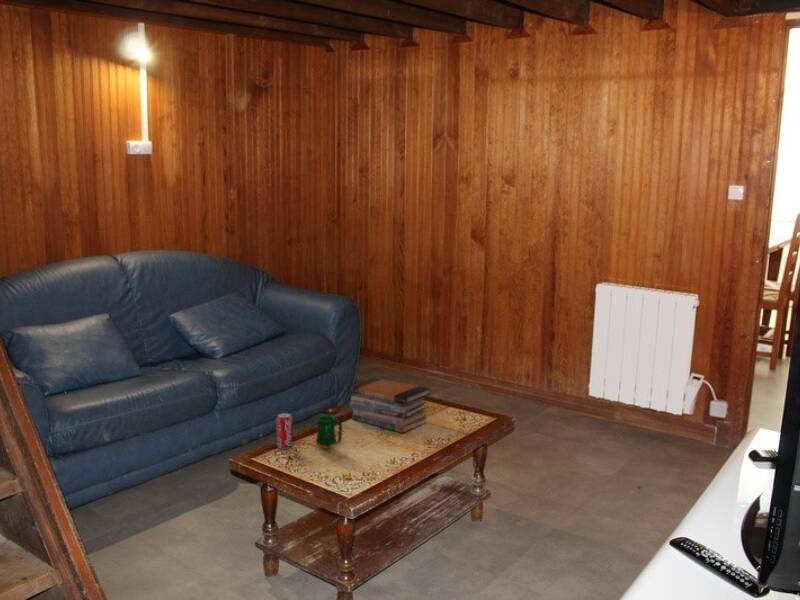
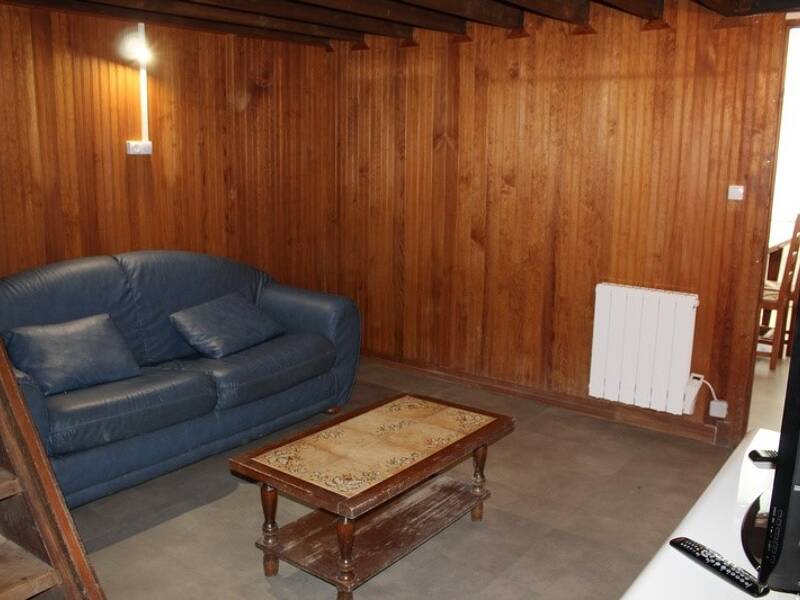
- book stack (388, 404)
- beverage can (284, 430)
- mug (329, 434)
